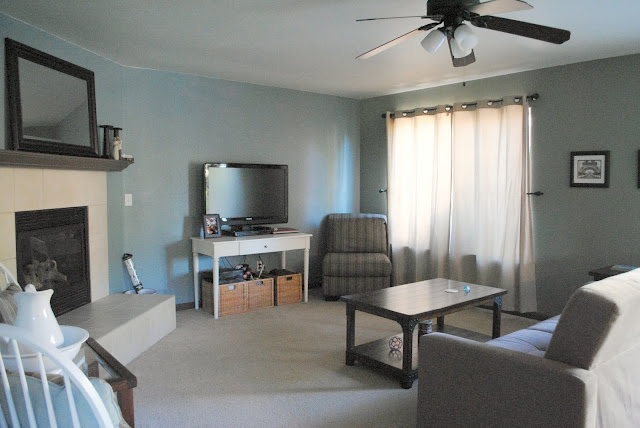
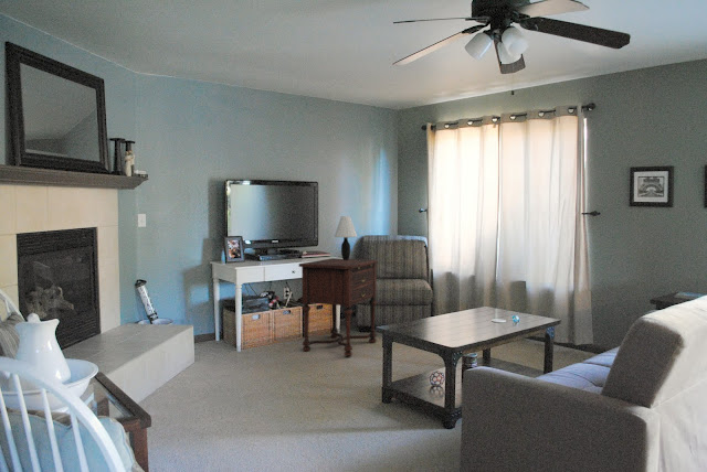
+ side table (340, 303)
+ table lamp (345, 237)
